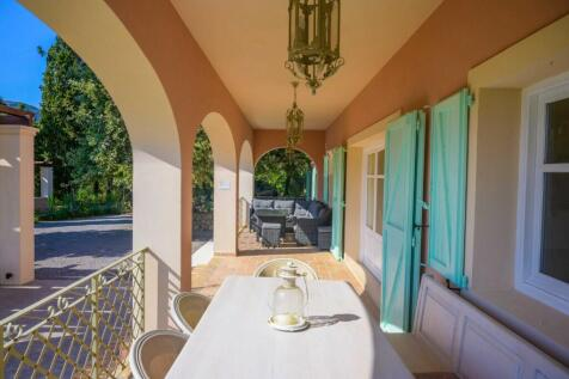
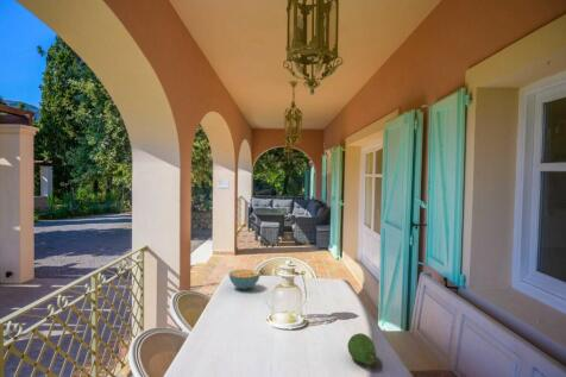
+ fruit (361, 348)
+ cereal bowl (244, 279)
